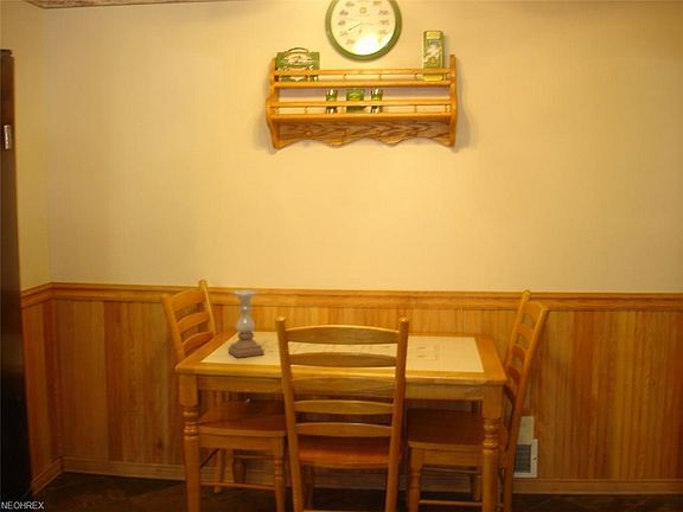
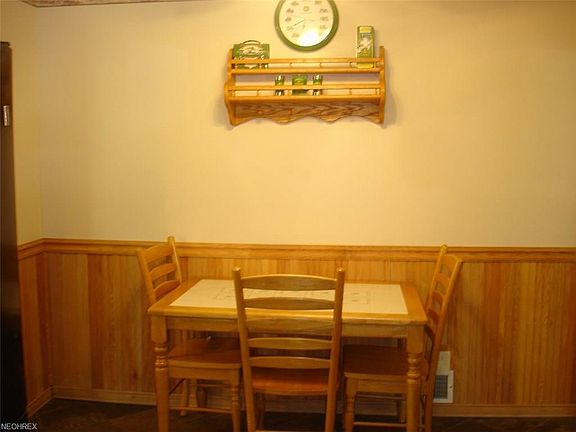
- candle holder (245, 322)
